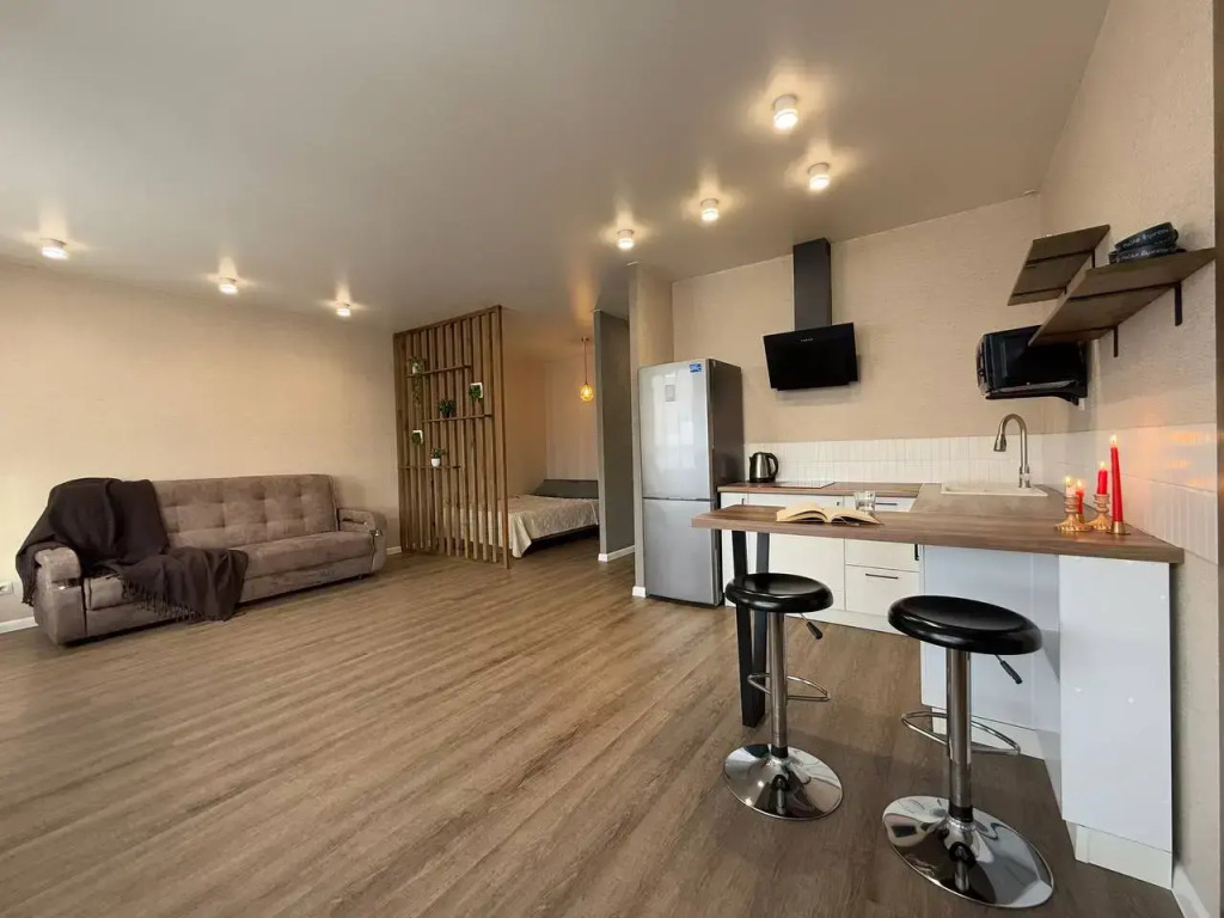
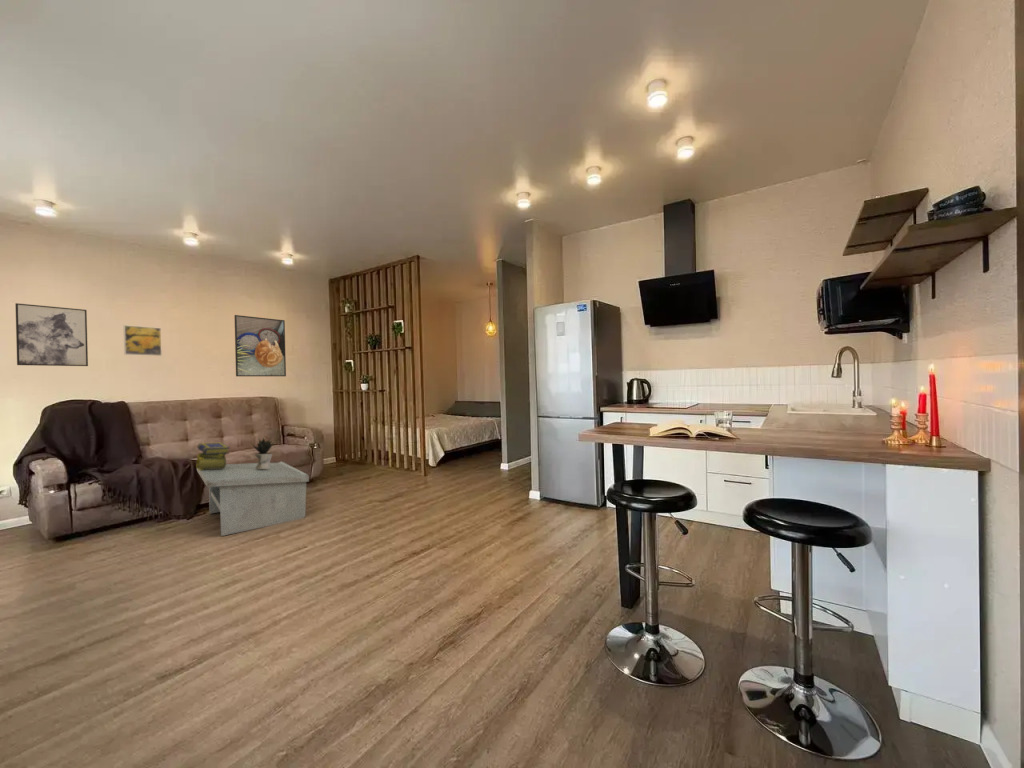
+ potted plant (261, 450)
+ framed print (143, 340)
+ stack of books (211, 458)
+ wall art (53, 336)
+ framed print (261, 347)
+ coffee table (251, 491)
